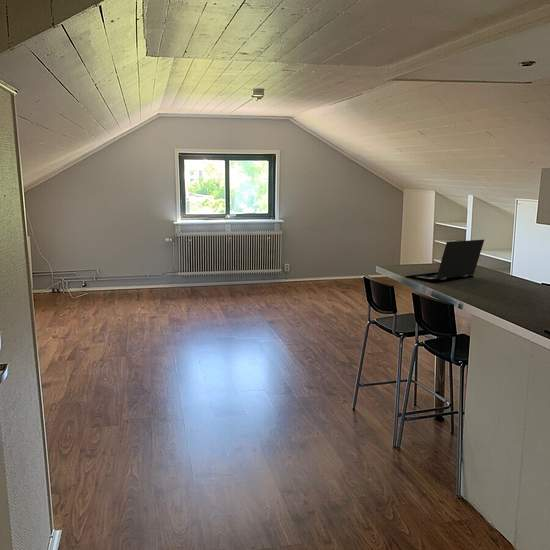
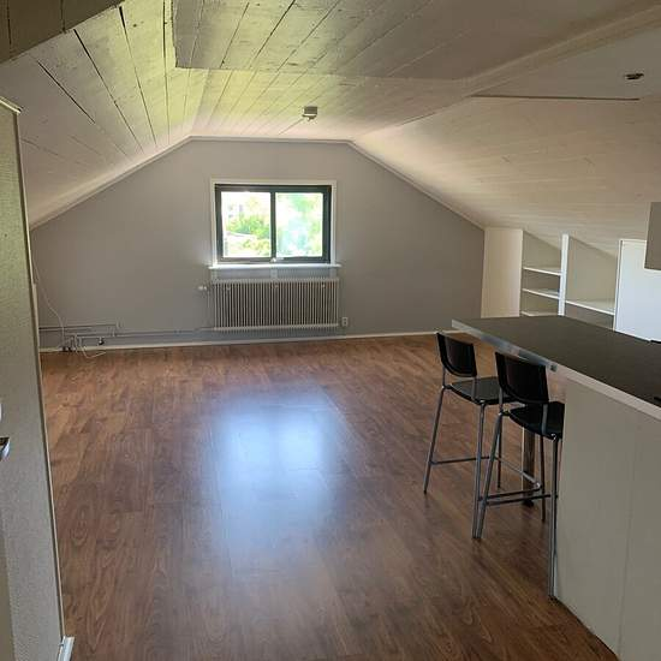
- laptop (444, 258)
